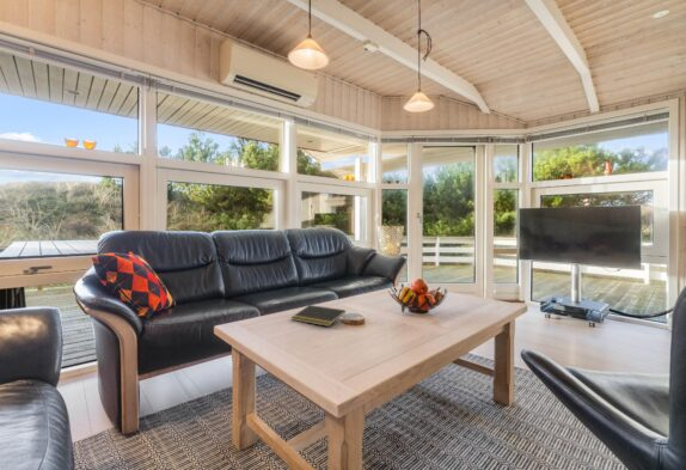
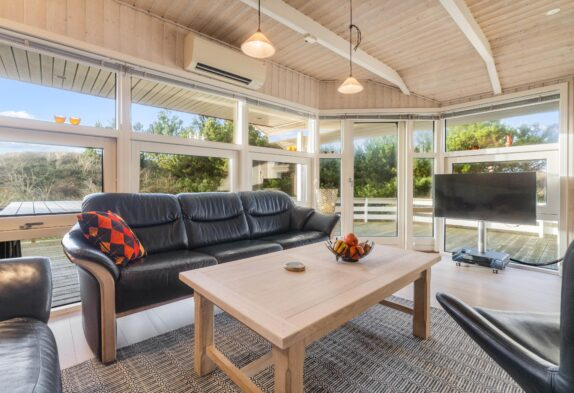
- notepad (318, 315)
